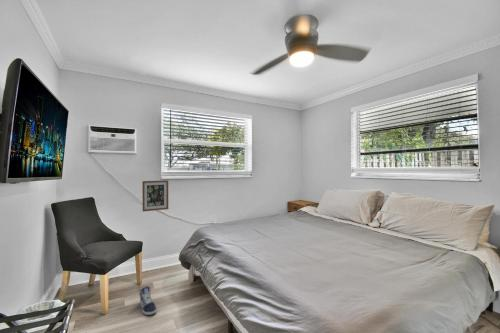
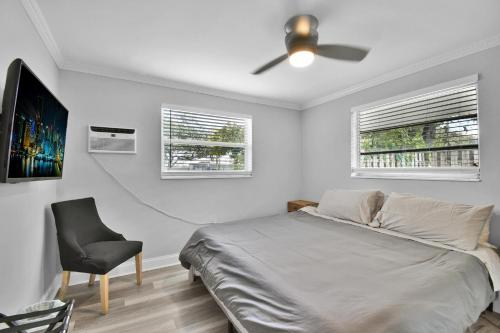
- sneaker (147, 299)
- wall art (155, 195)
